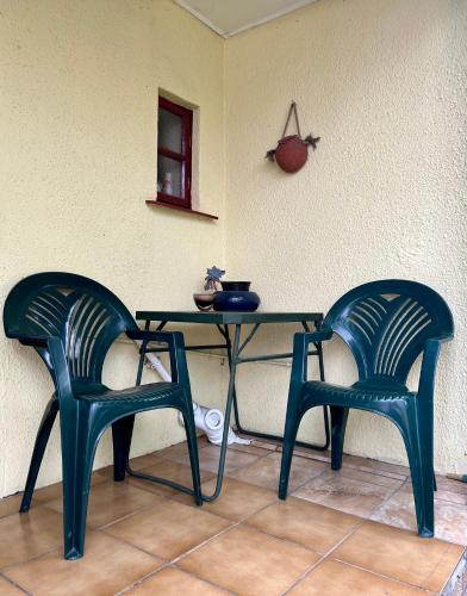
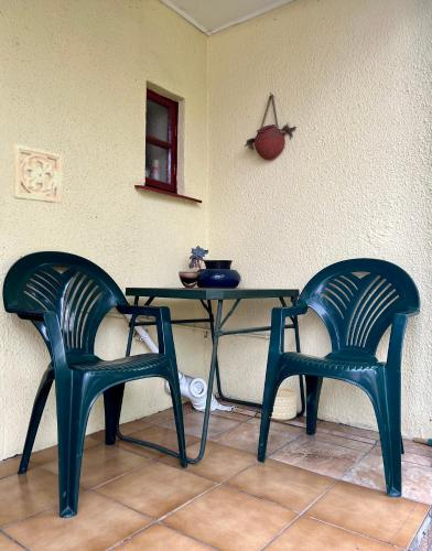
+ wall ornament (39, 175)
+ planter (280, 403)
